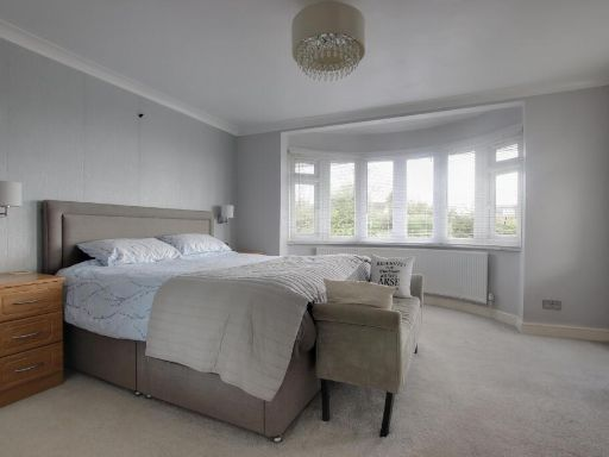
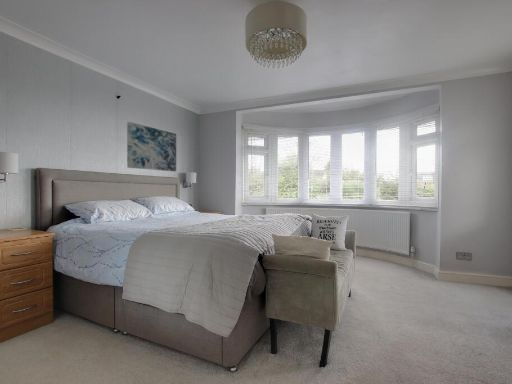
+ wall art (154, 149)
